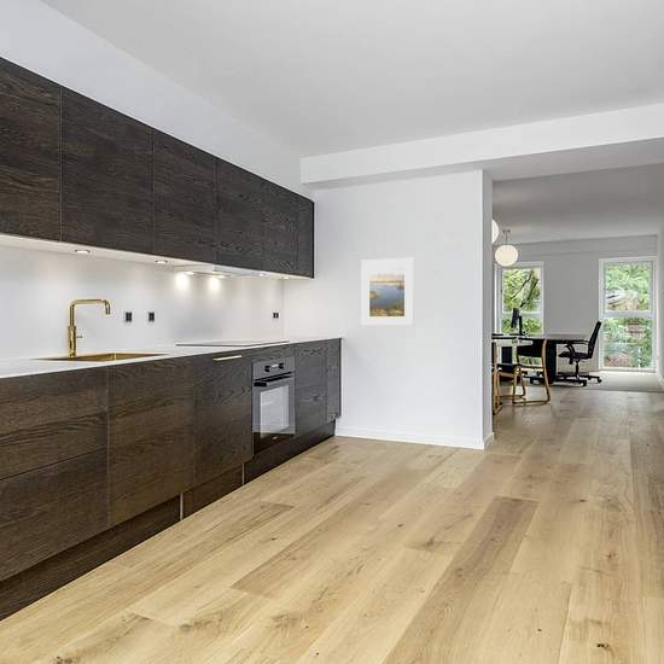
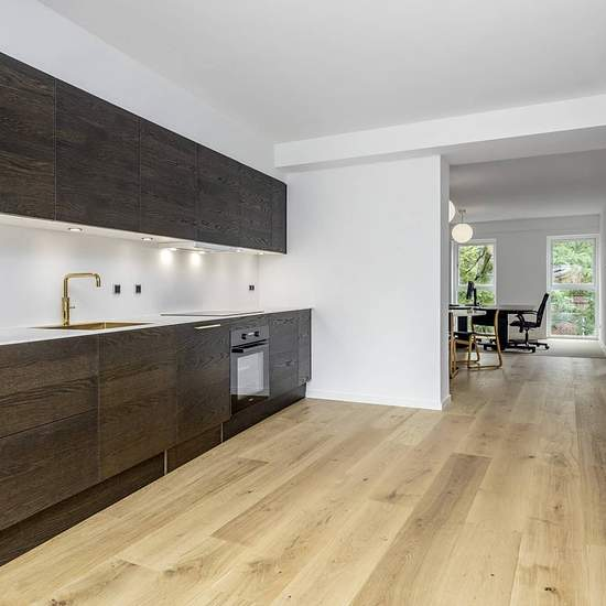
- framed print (386, 292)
